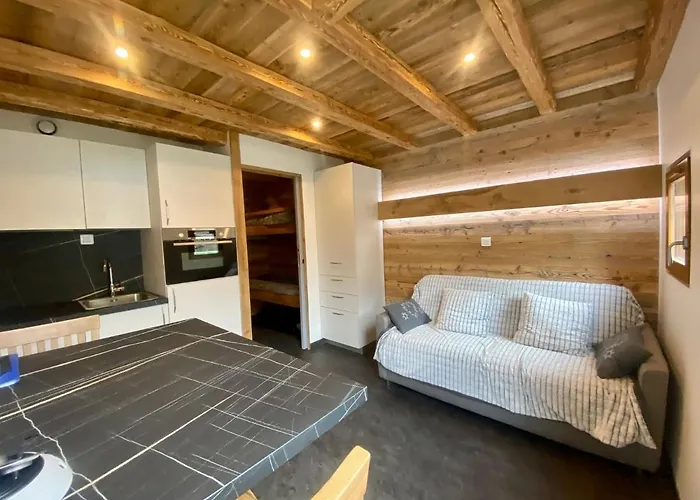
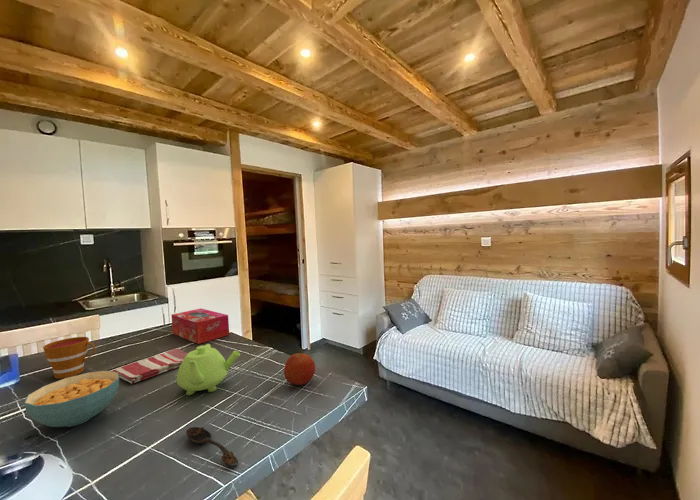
+ tissue box (199, 324)
+ dish towel (156, 363)
+ cup (72, 357)
+ fruit (299, 368)
+ cereal bowl (77, 403)
+ teapot (209, 366)
+ spoon (210, 443)
